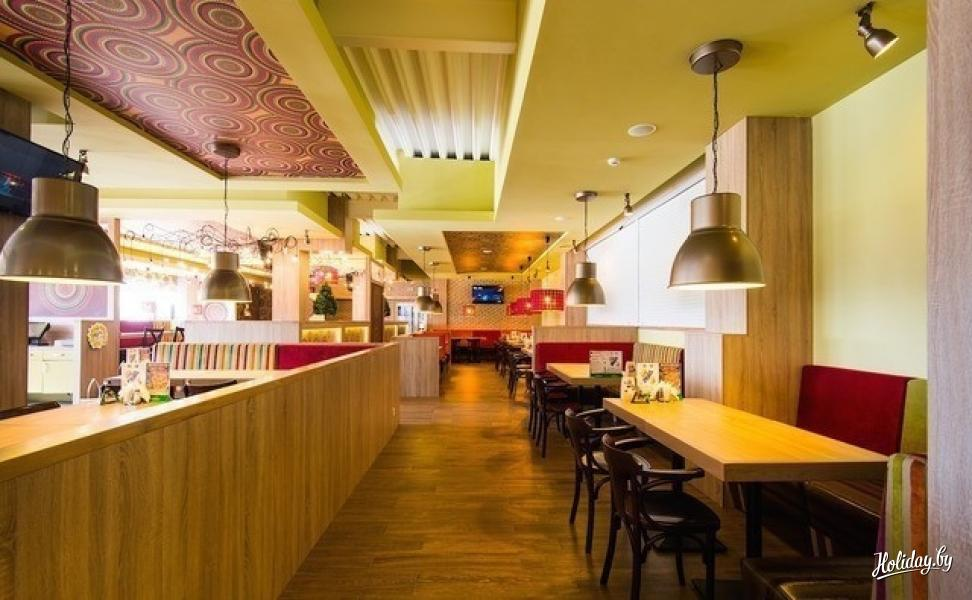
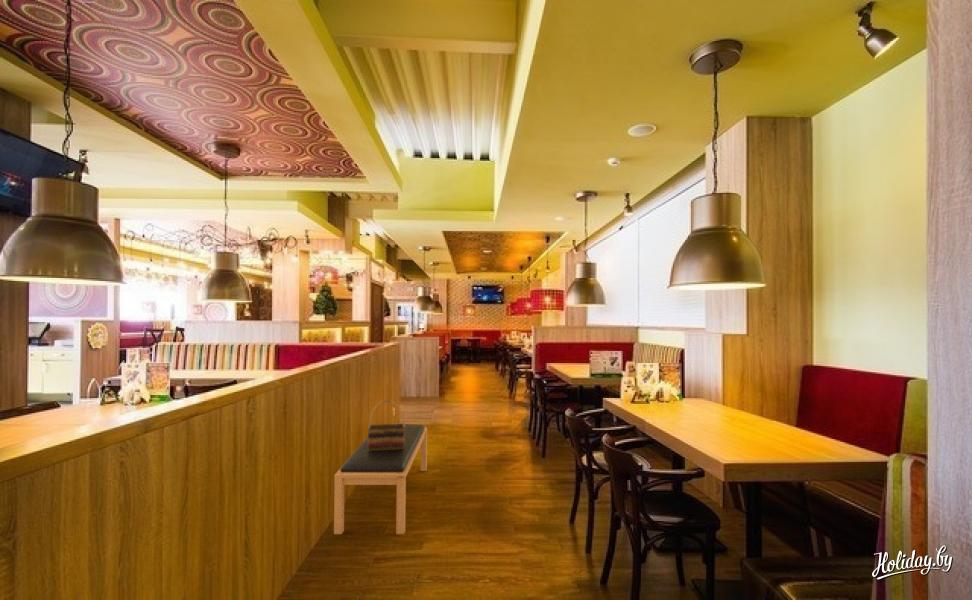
+ bench (388, 468)
+ woven basket (386, 424)
